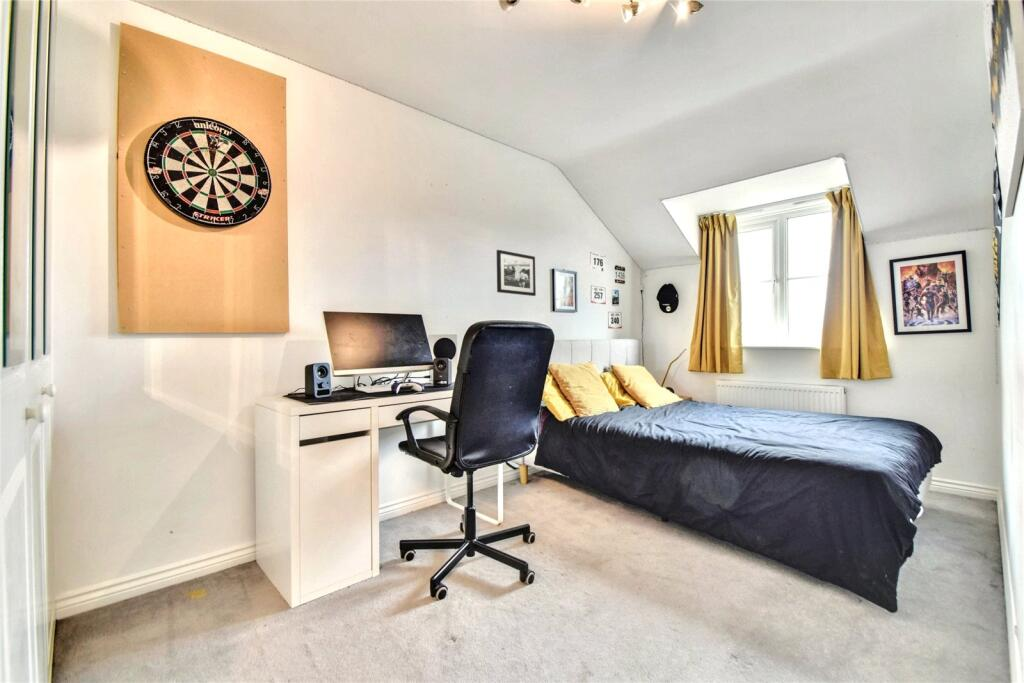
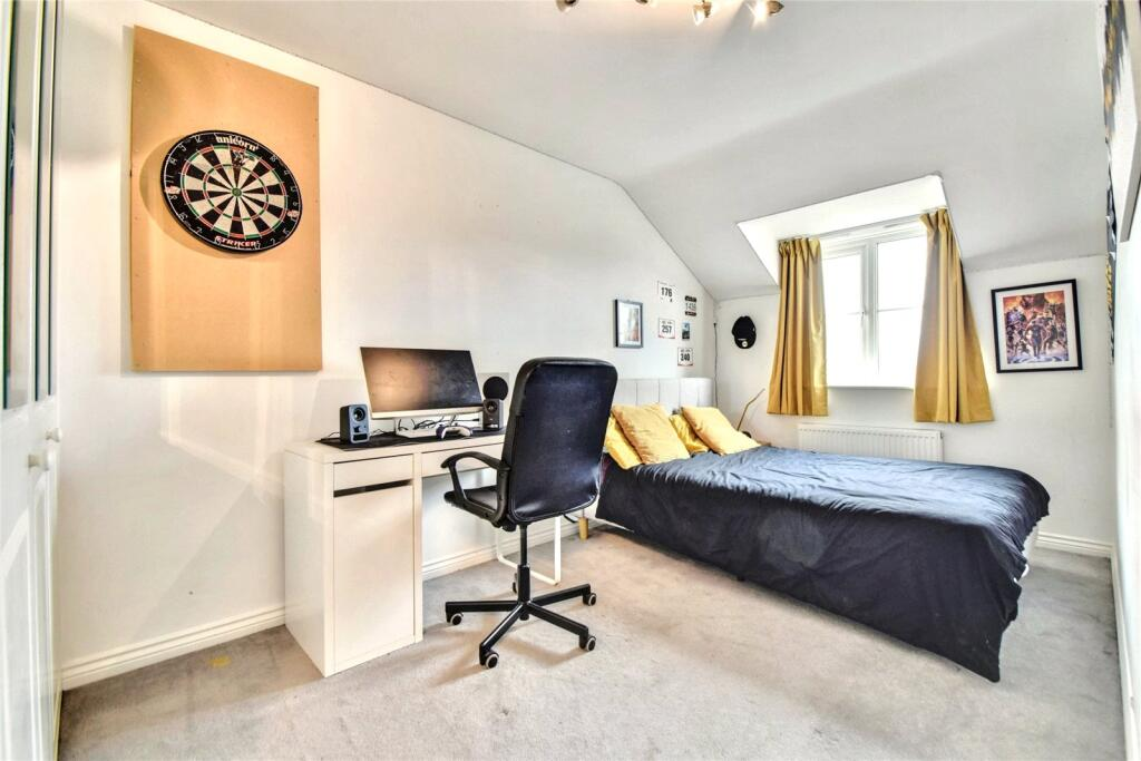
- picture frame (516, 273)
